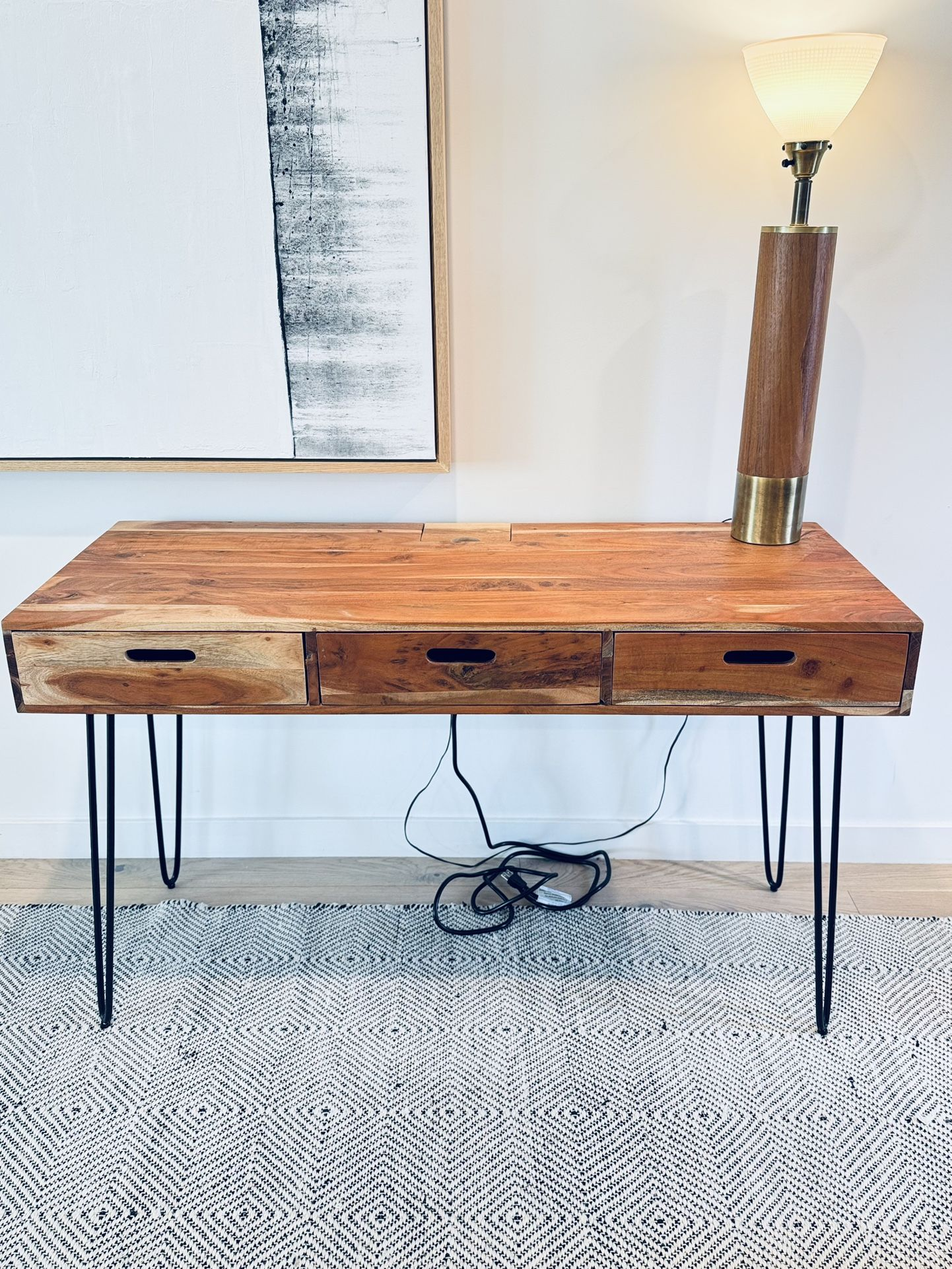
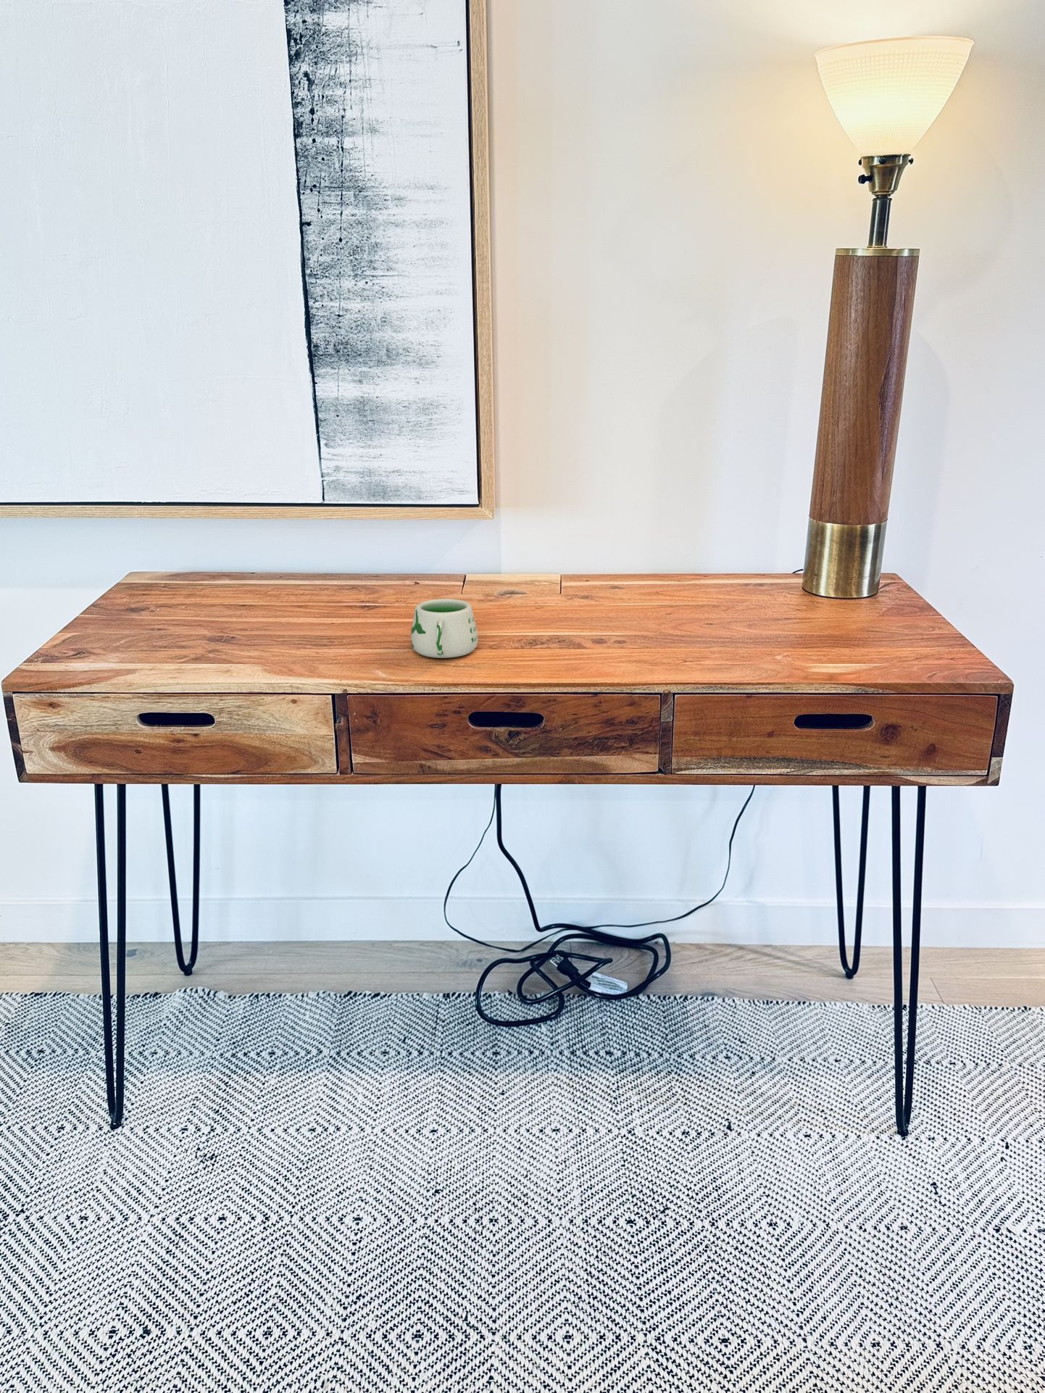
+ mug (442, 630)
